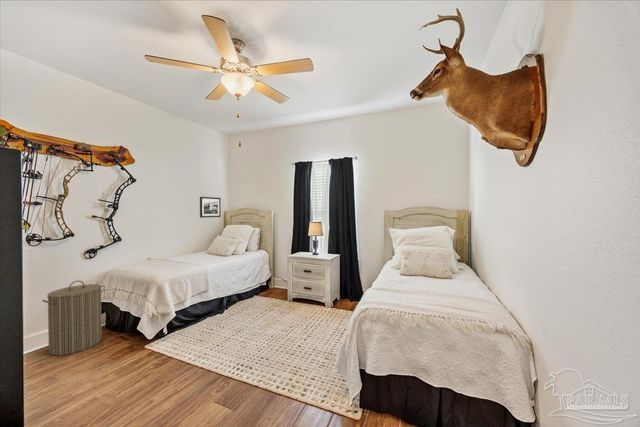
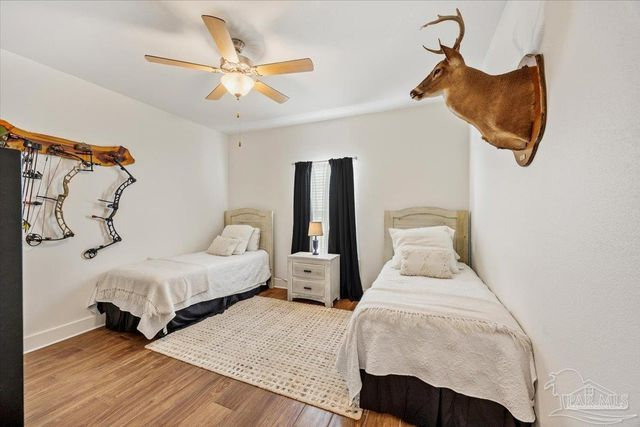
- laundry hamper (76, 313)
- picture frame (210, 207)
